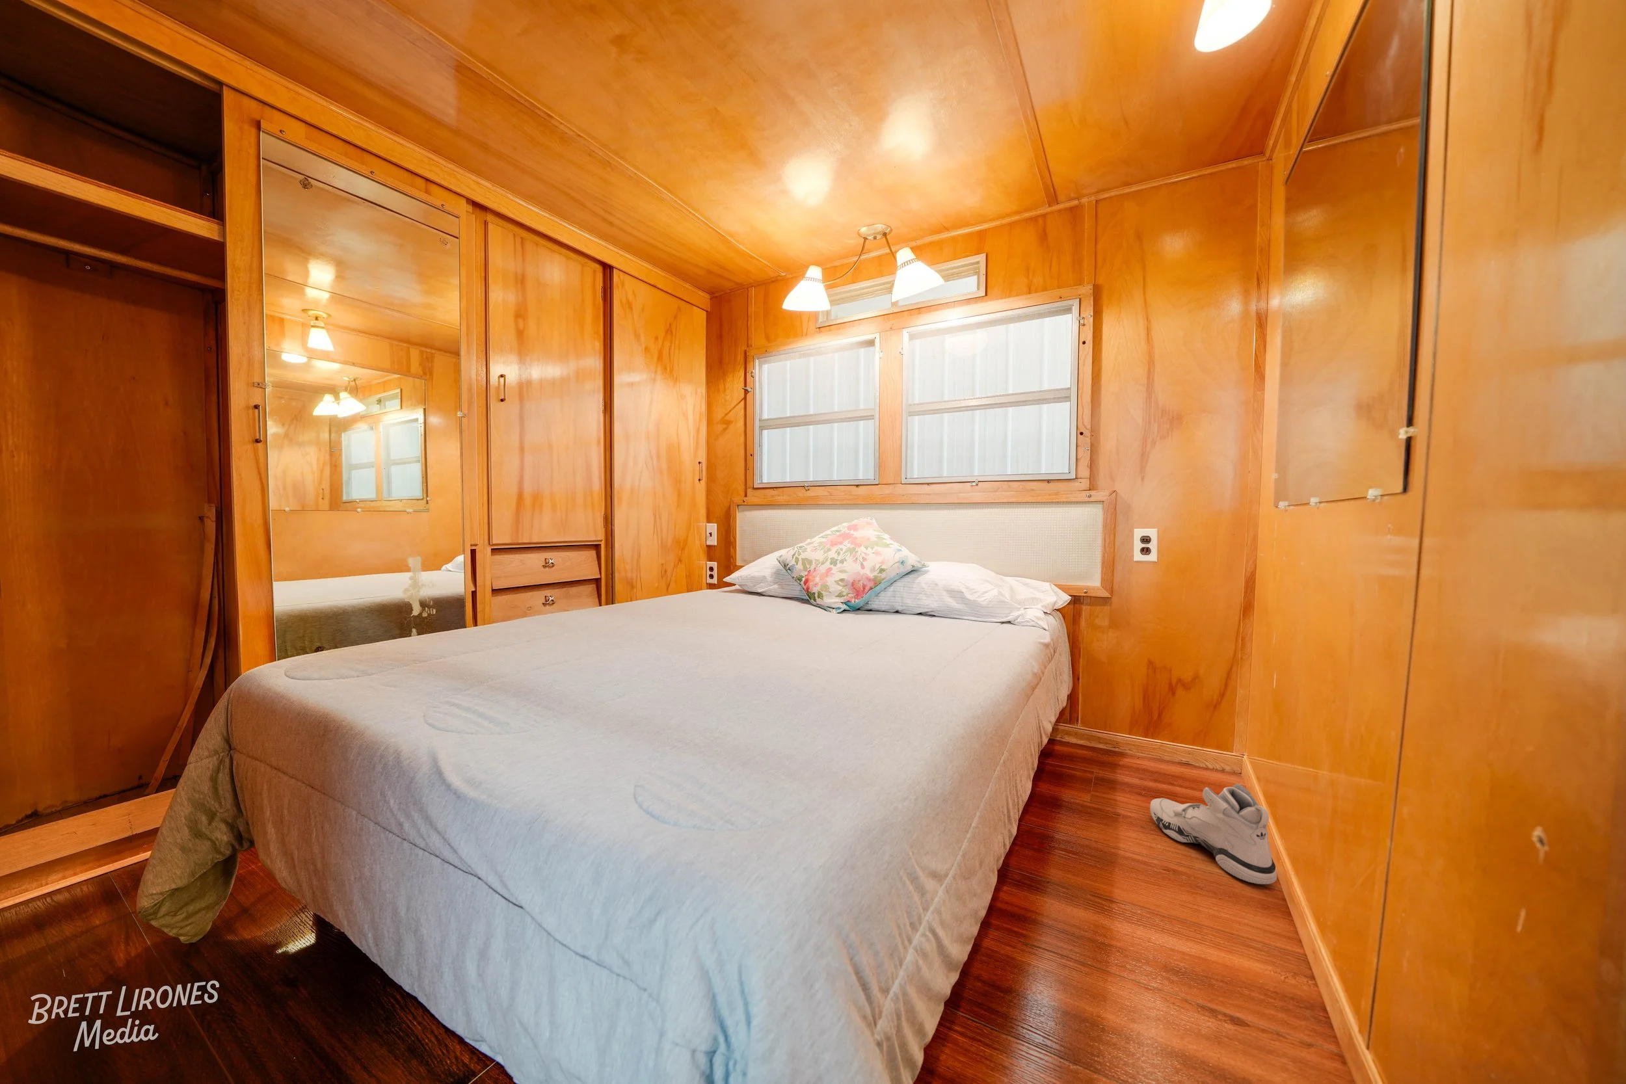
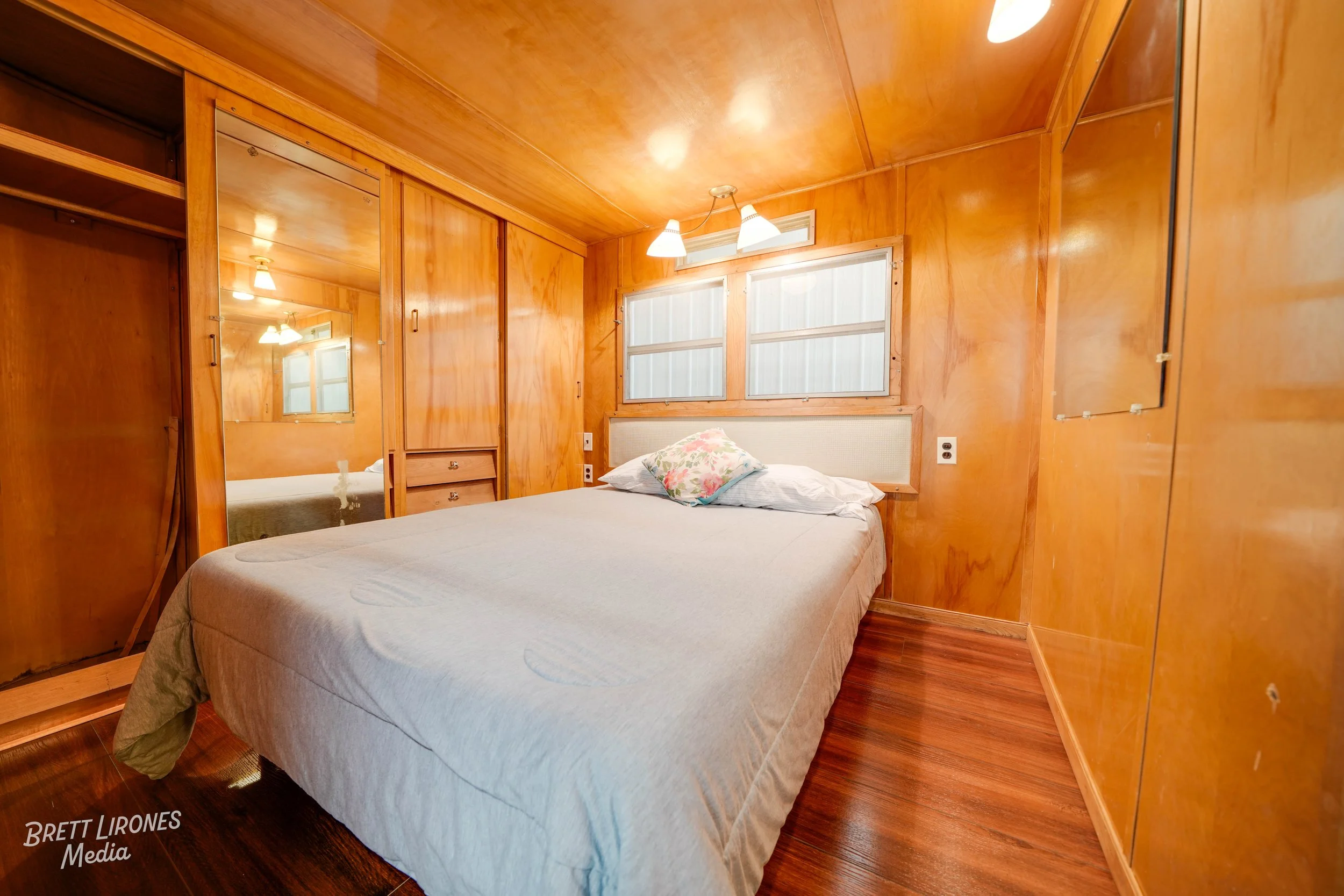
- sneaker (1207, 813)
